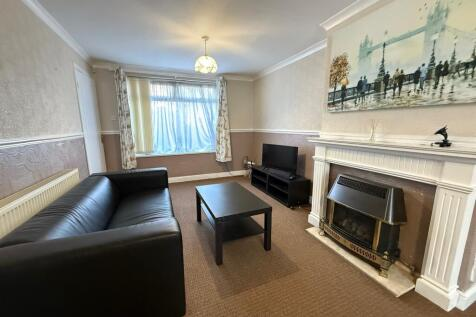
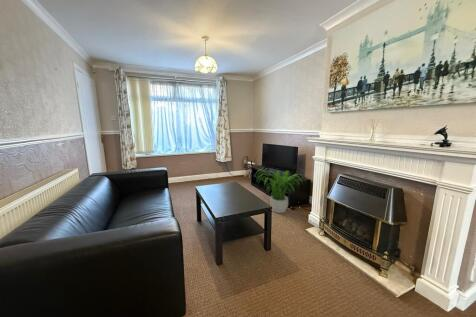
+ potted plant (280, 191)
